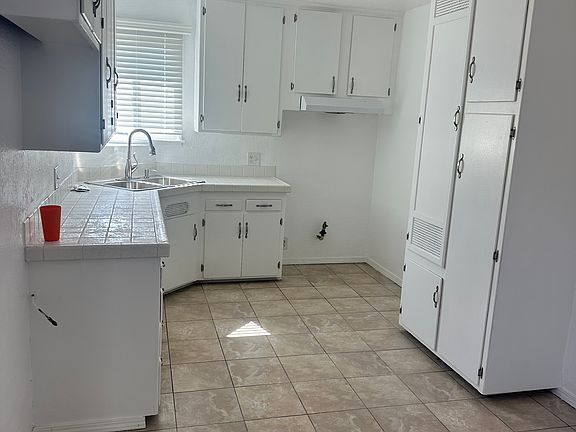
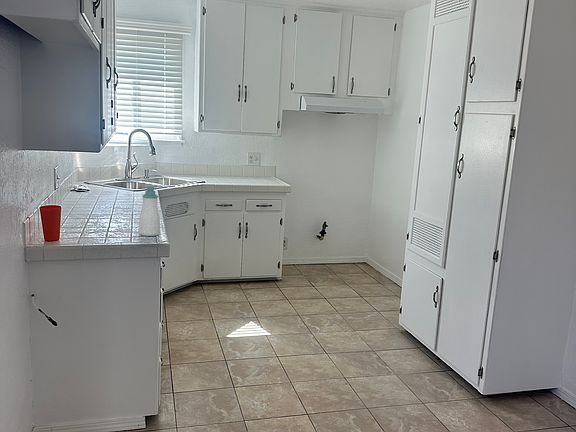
+ soap bottle (149, 210)
